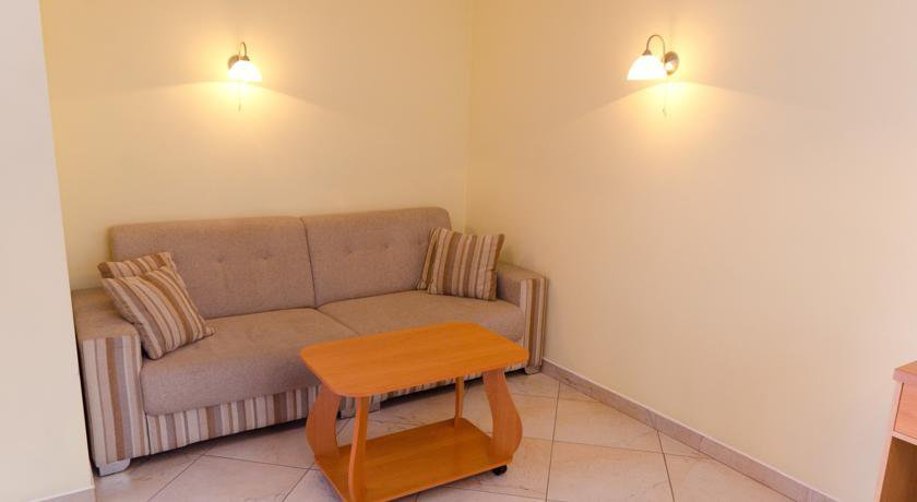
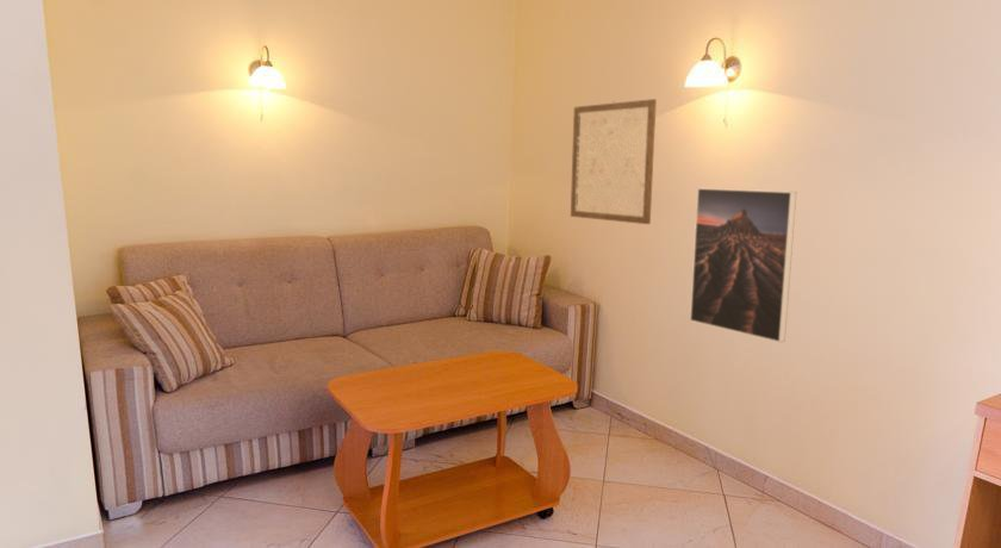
+ wall art (614, 161)
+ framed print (739, 261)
